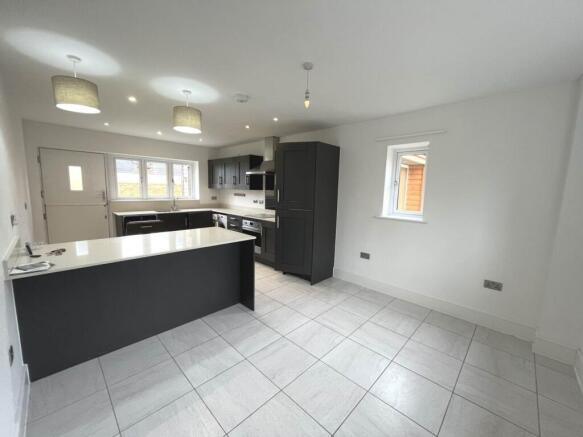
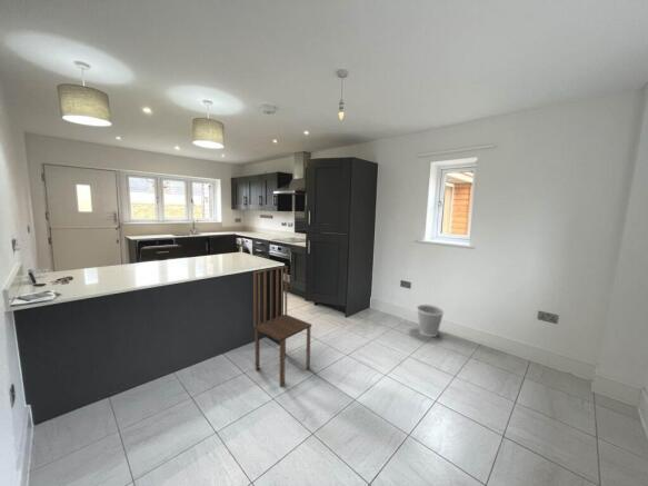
+ wastebasket (429, 320)
+ dining chair (282, 320)
